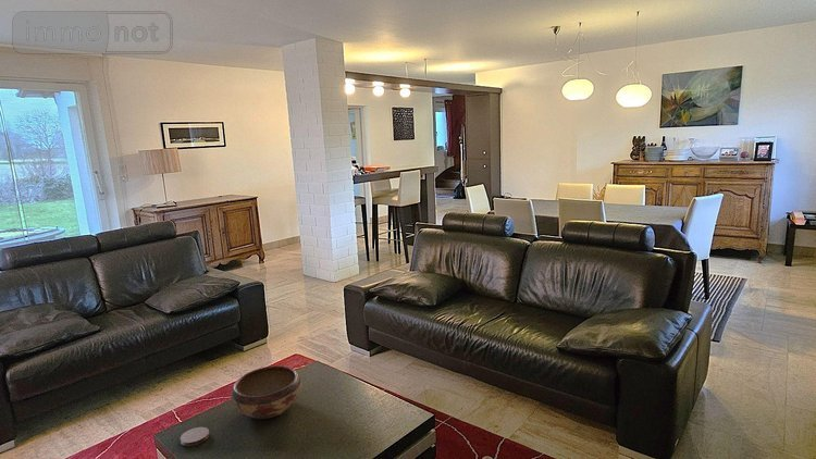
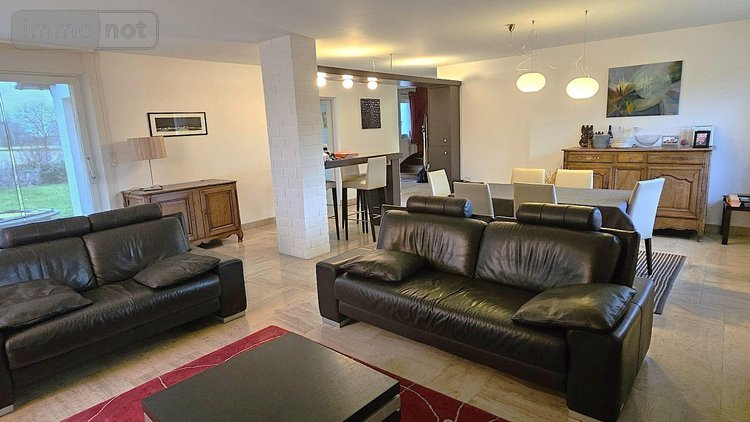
- decorative bowl (268, 394)
- coaster (195, 436)
